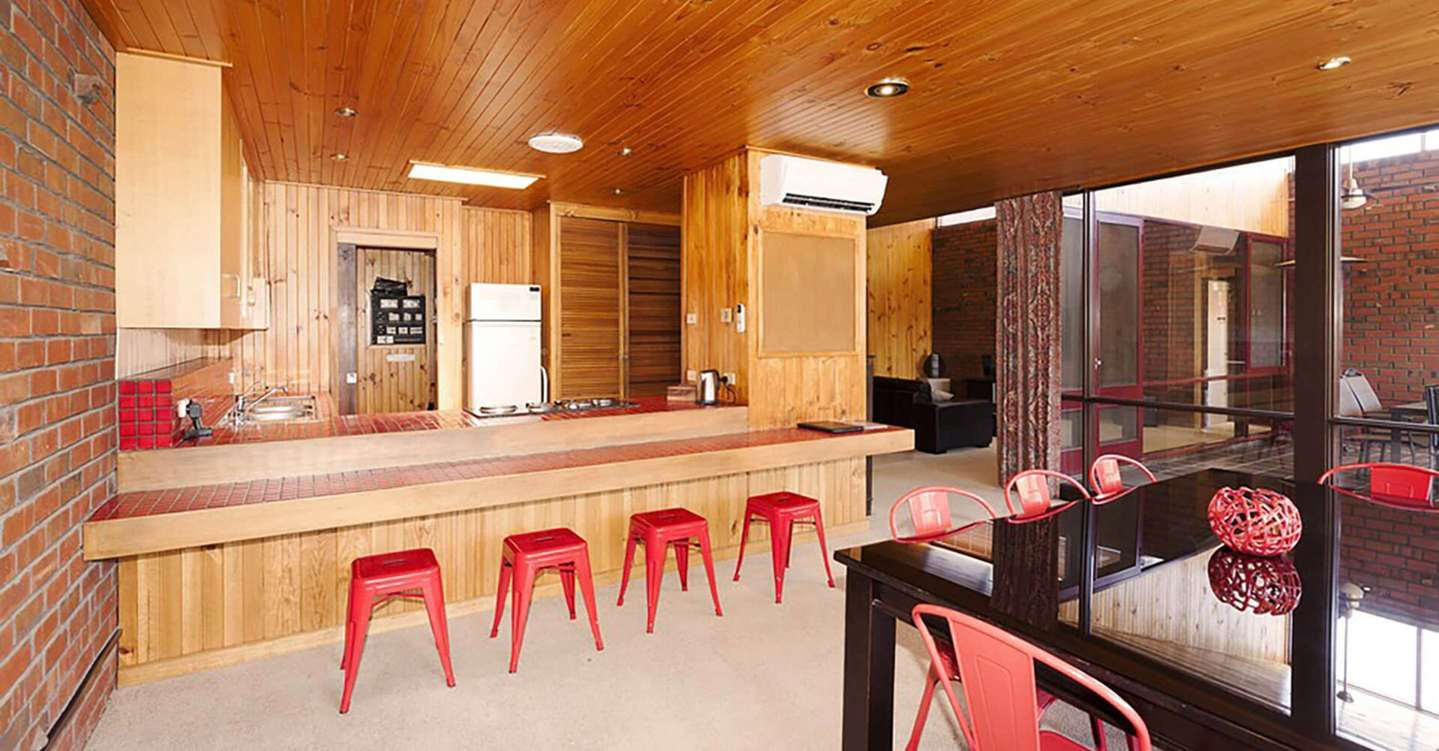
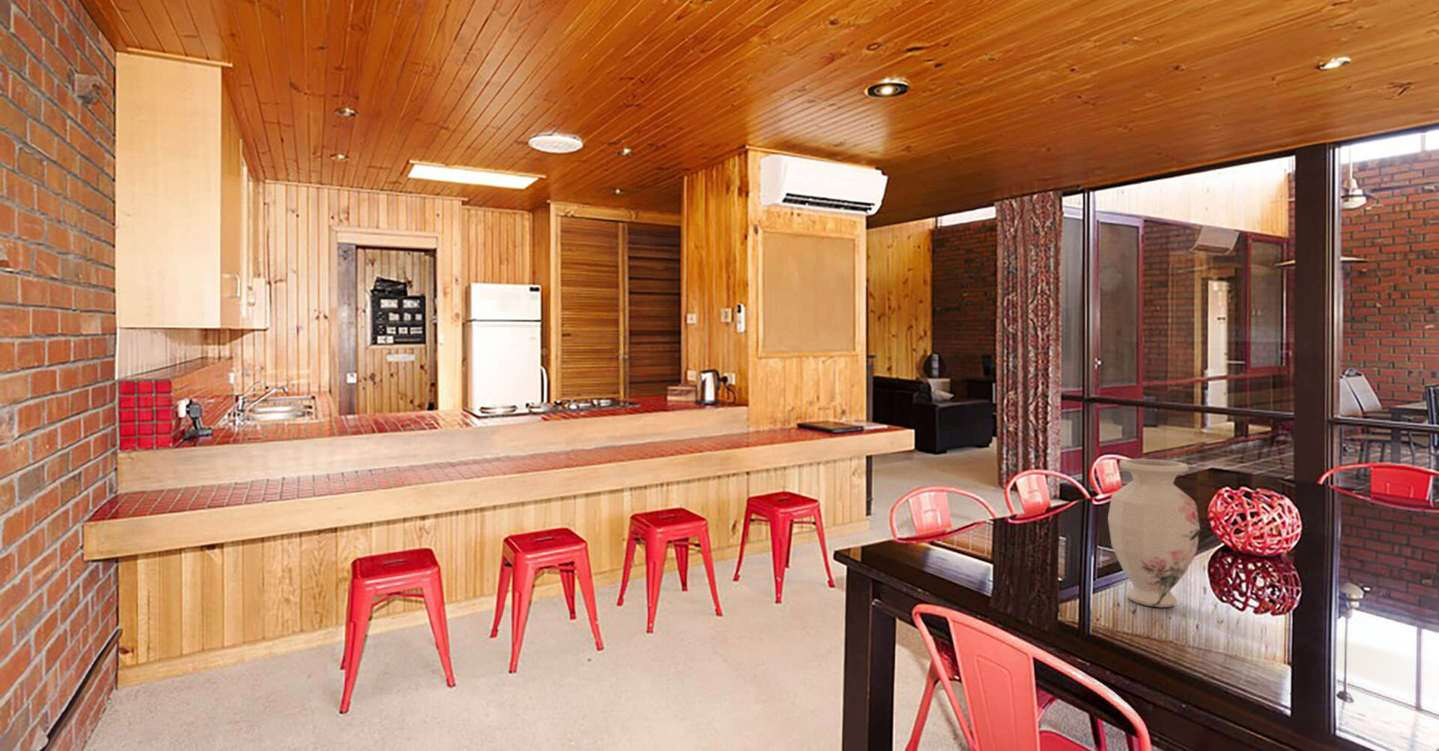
+ vase (1152, 531)
